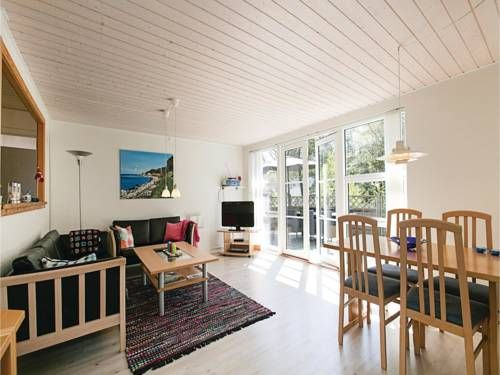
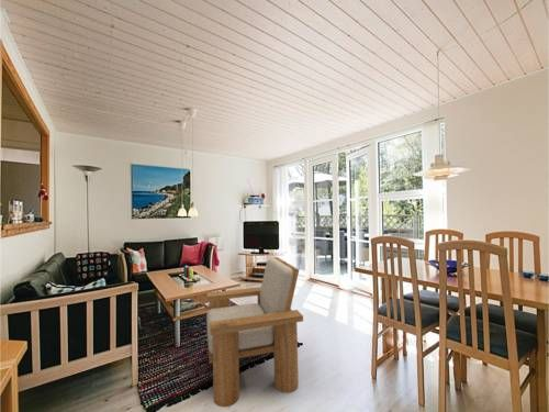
+ armchair (249, 316)
